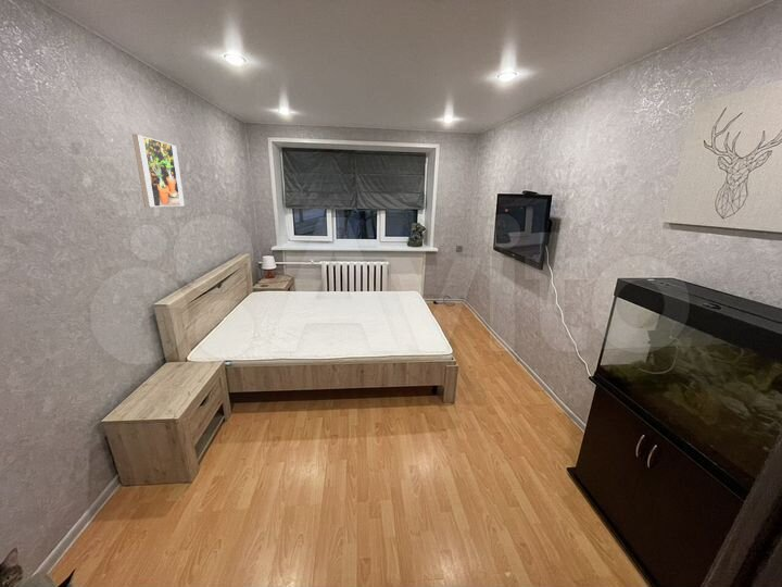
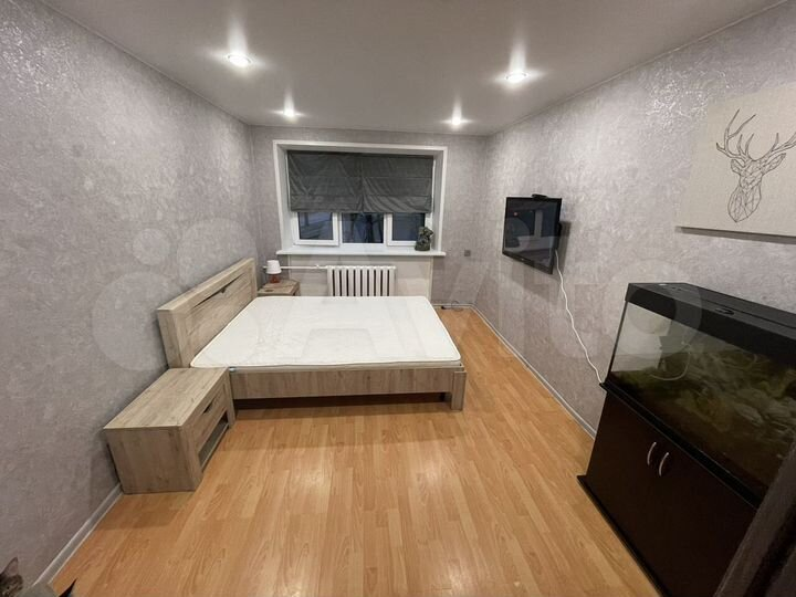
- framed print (161, 174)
